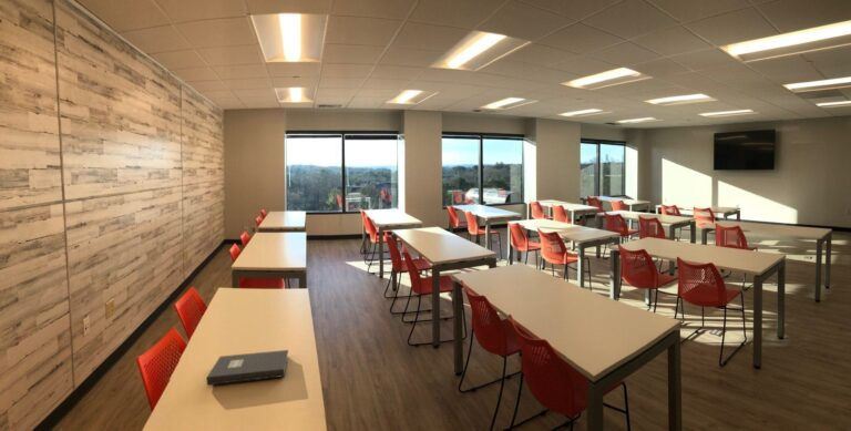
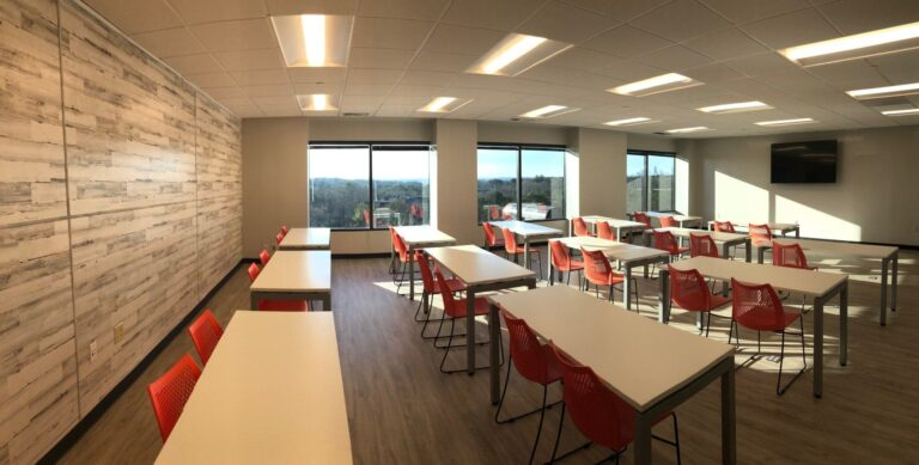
- book (250, 366)
